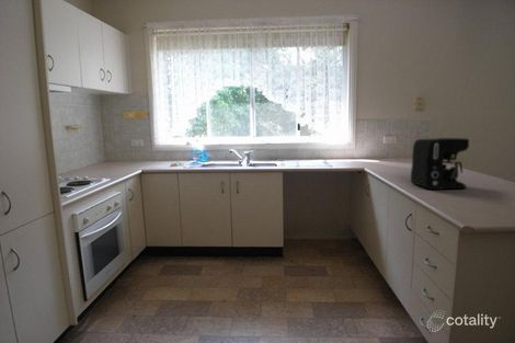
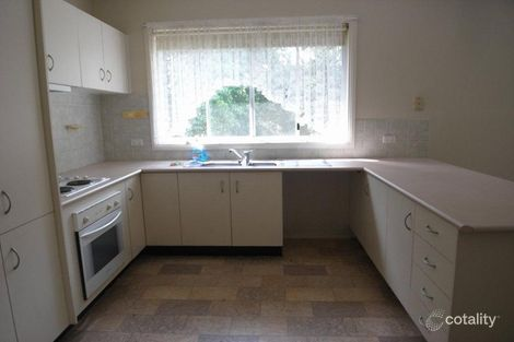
- coffee maker (440, 162)
